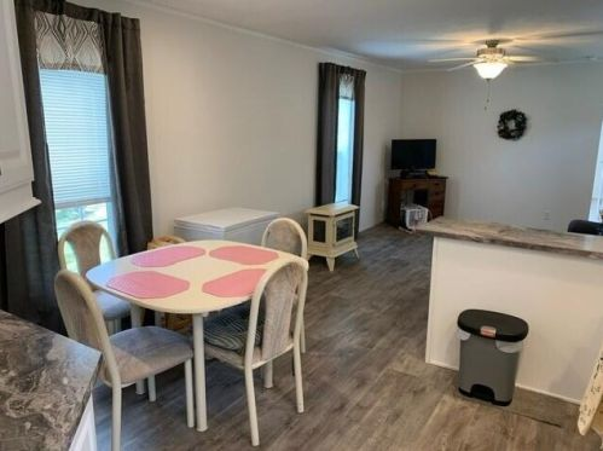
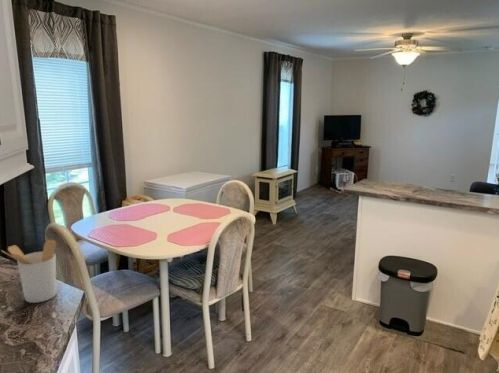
+ utensil holder (31, 271)
